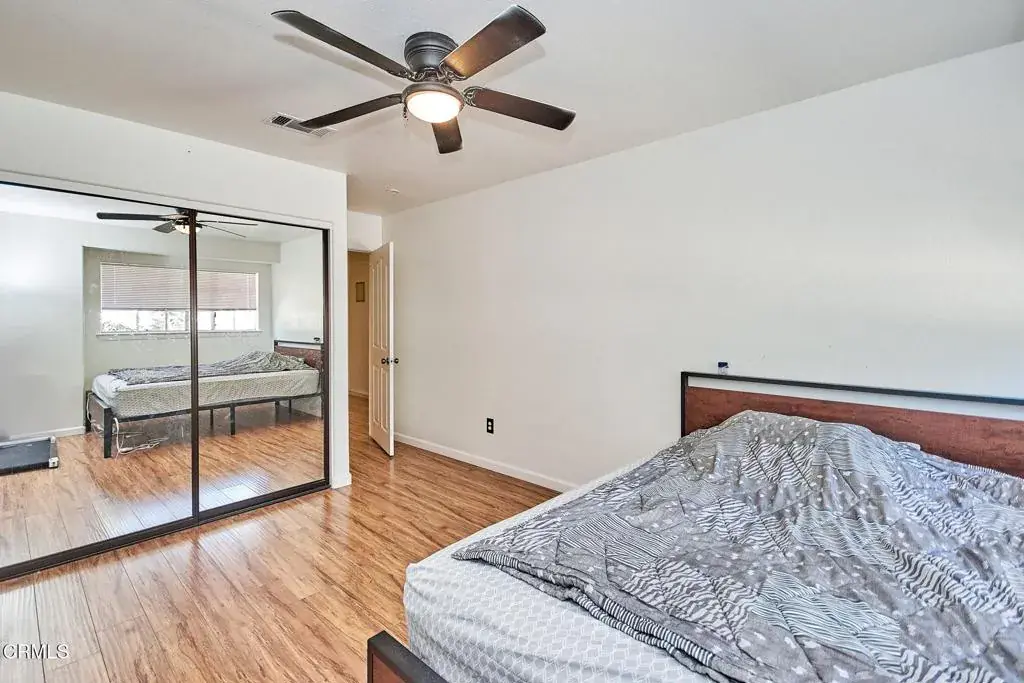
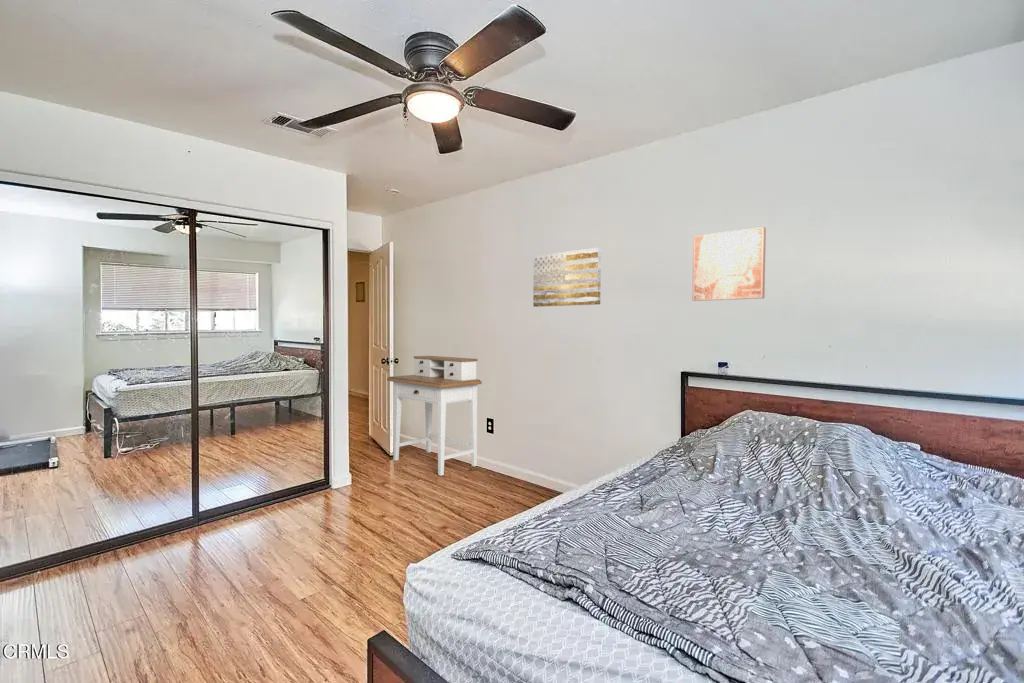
+ wall art (565, 278)
+ desk (431, 410)
+ wall art (727, 265)
